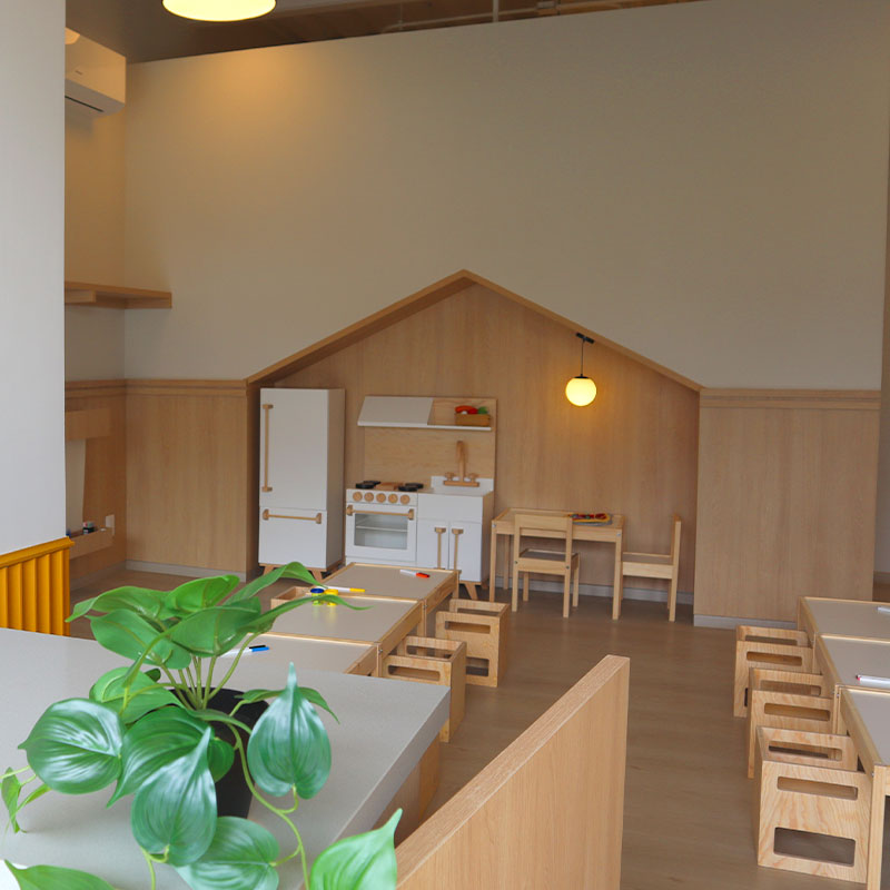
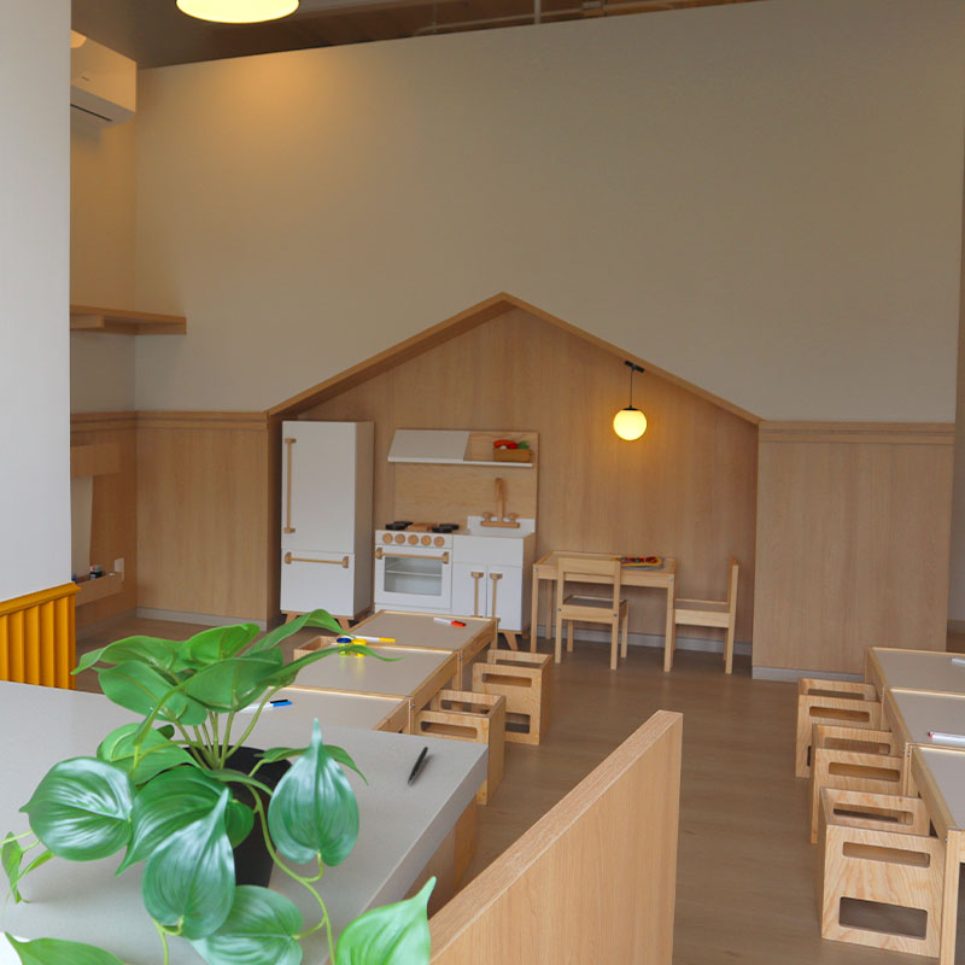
+ pen (416, 764)
